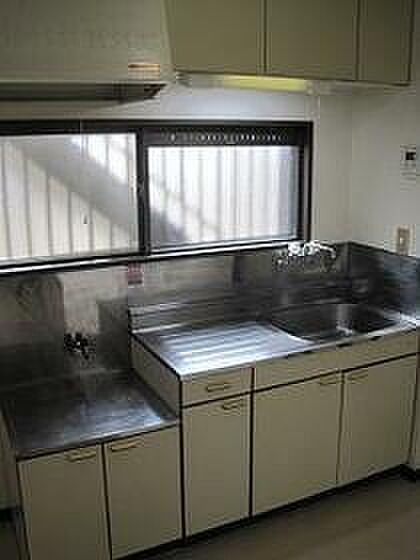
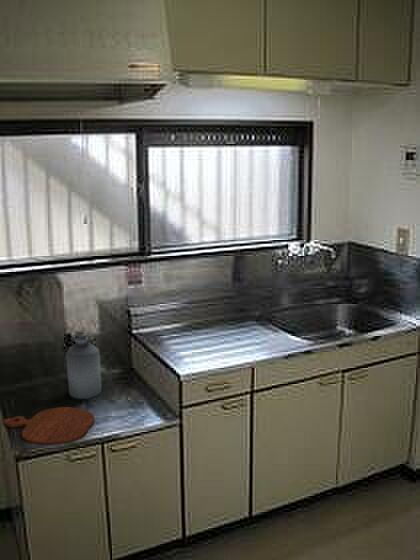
+ cutting board (46, 424)
+ bottle (83, 362)
